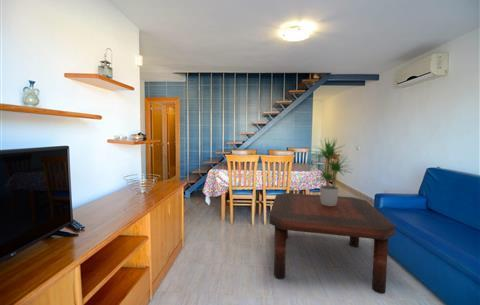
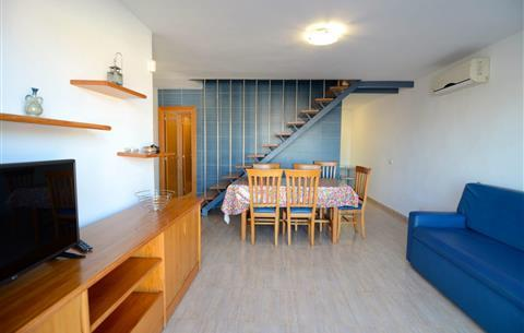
- coffee table (322, 232)
- potted plant (330, 170)
